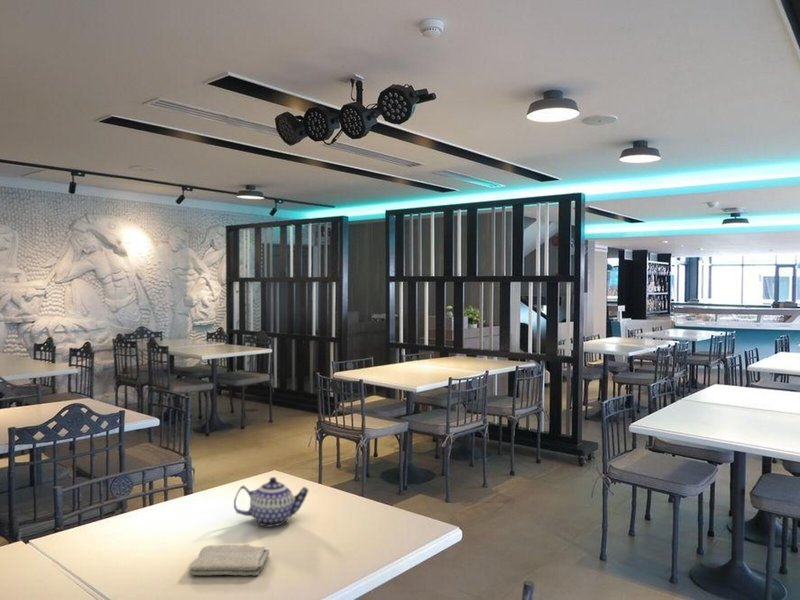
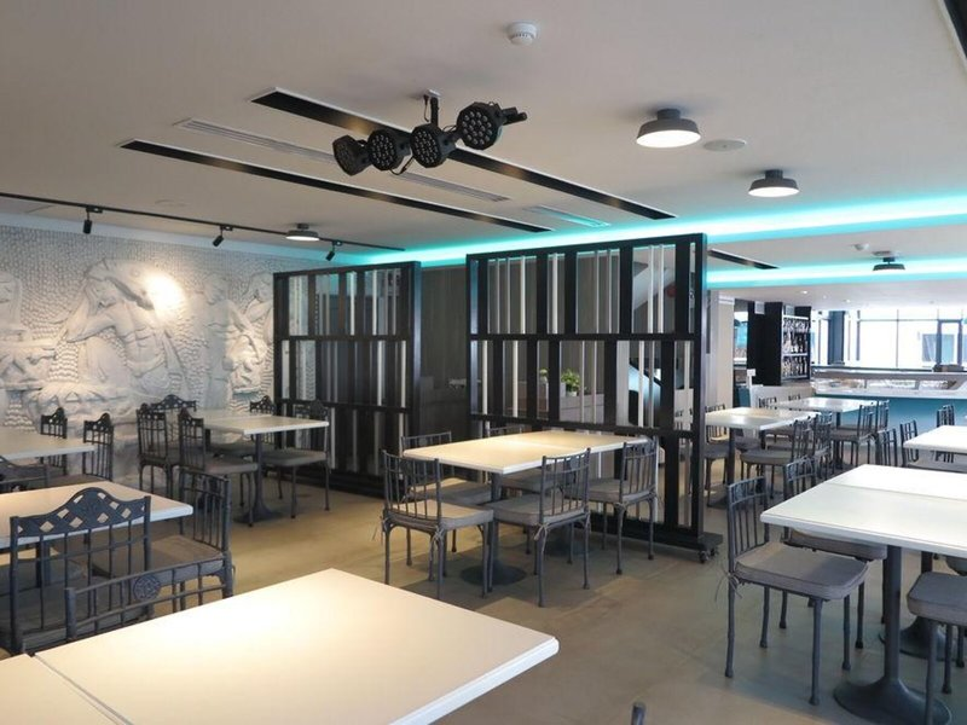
- teapot (271, 499)
- washcloth (230, 559)
